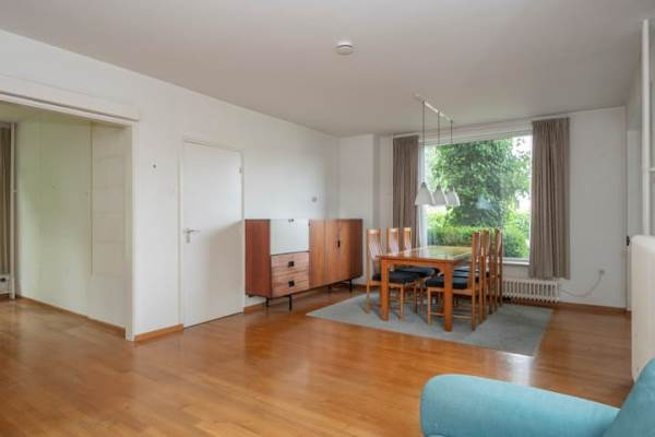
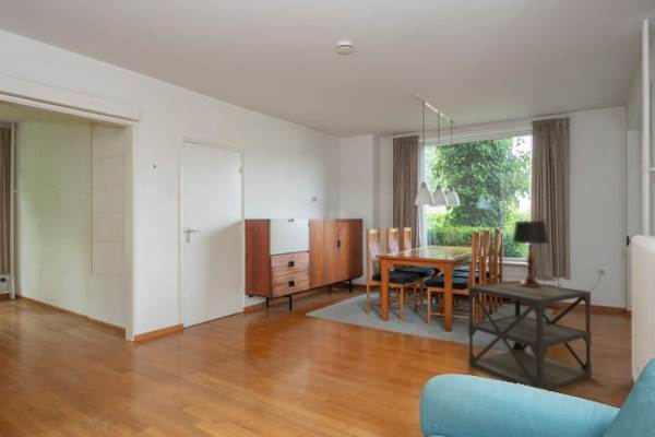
+ table lamp (529, 252)
+ side table (527, 329)
